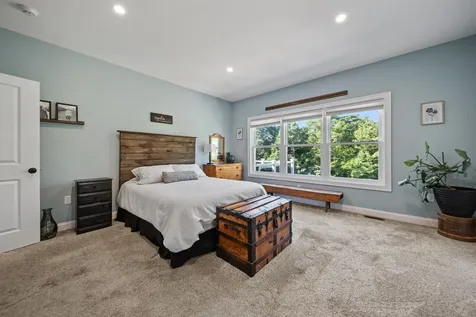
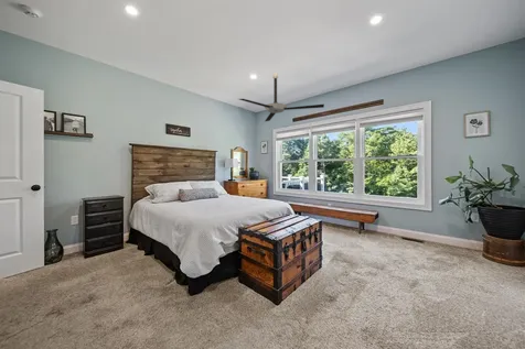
+ ceiling fan (276, 94)
